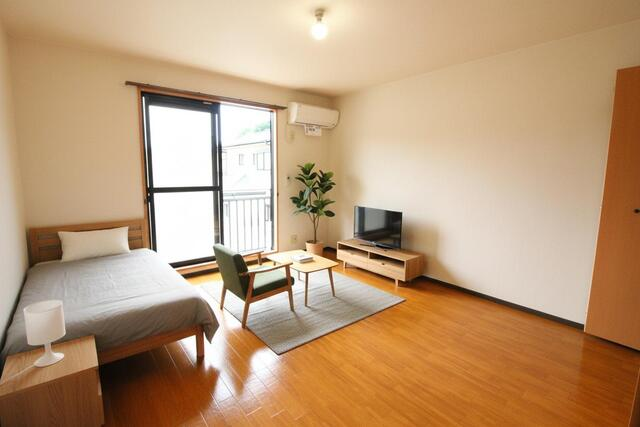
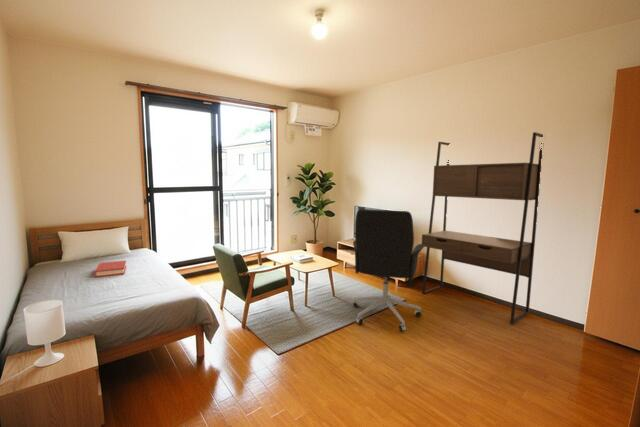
+ hardback book (111, 268)
+ office chair (386, 262)
+ desk (473, 234)
